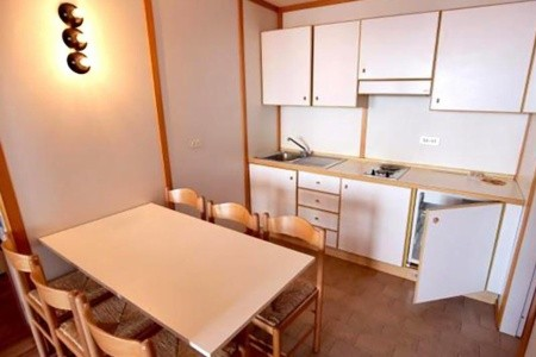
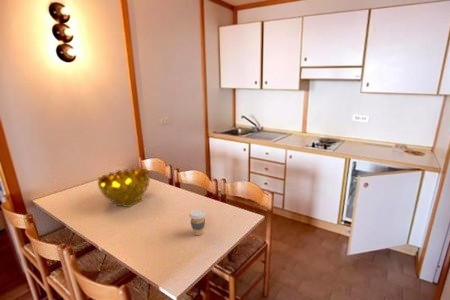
+ coffee cup (197, 222)
+ decorative bowl (125, 187)
